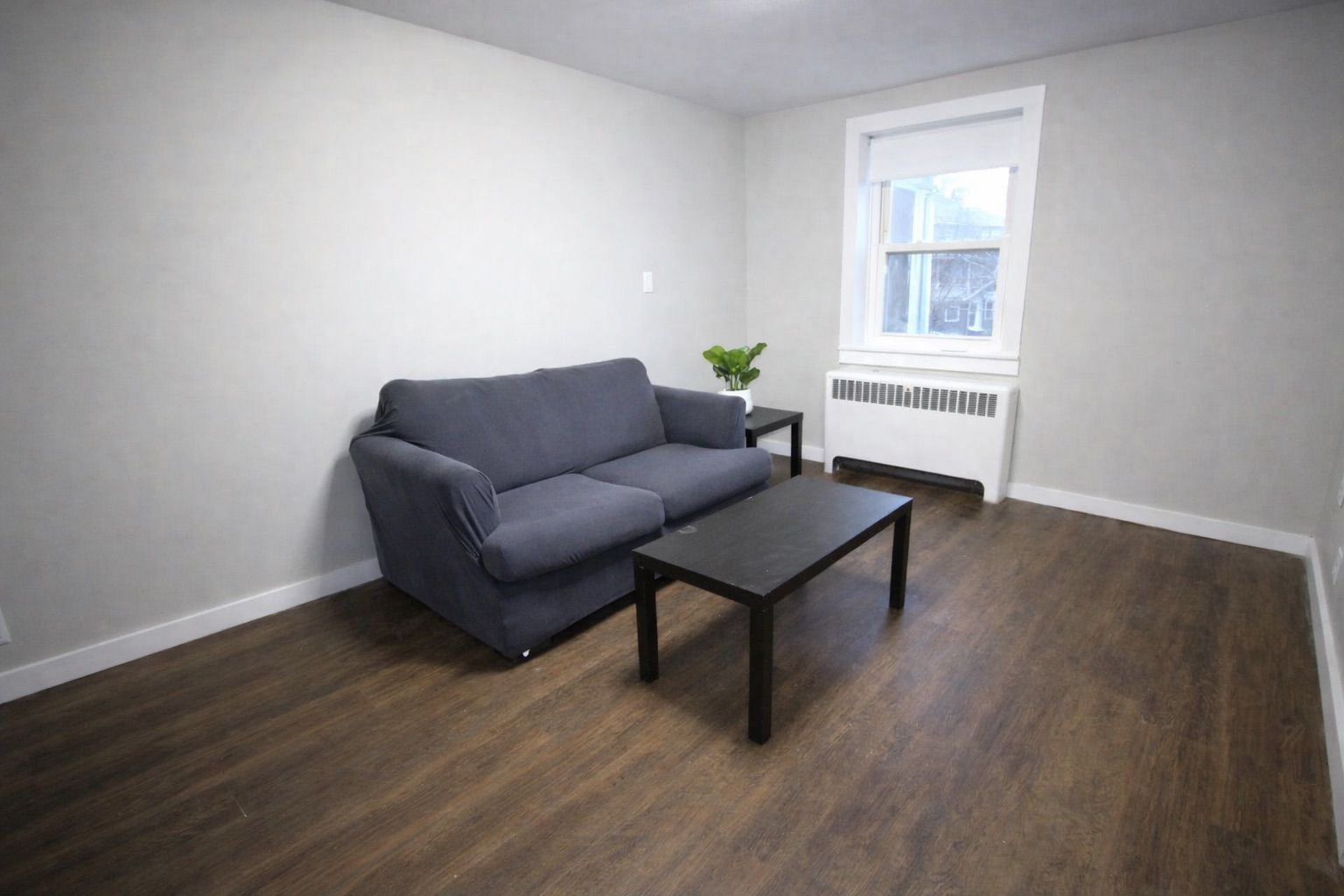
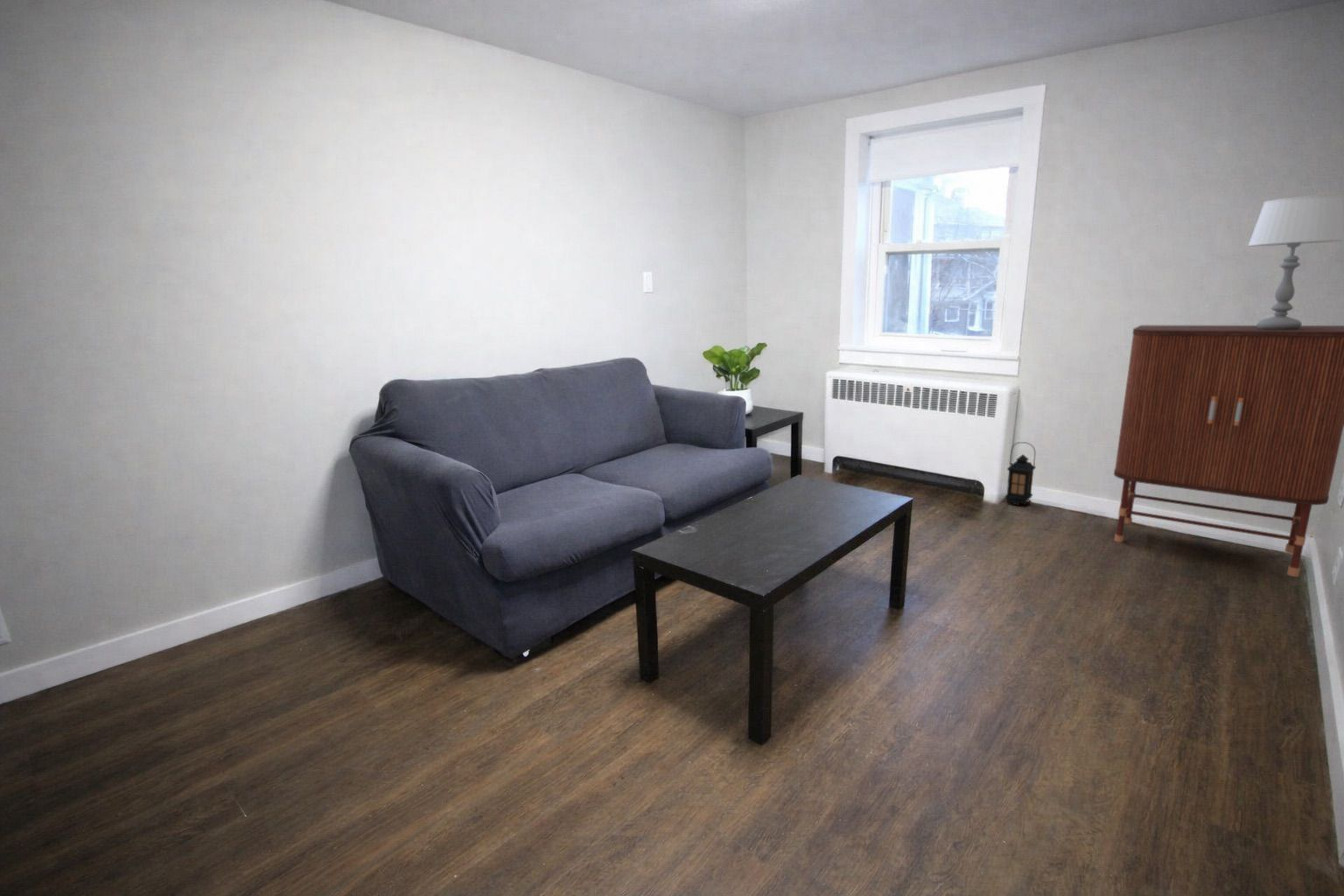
+ bar cabinet (1219, 443)
+ table lamp (1290, 264)
+ lantern (1020, 472)
